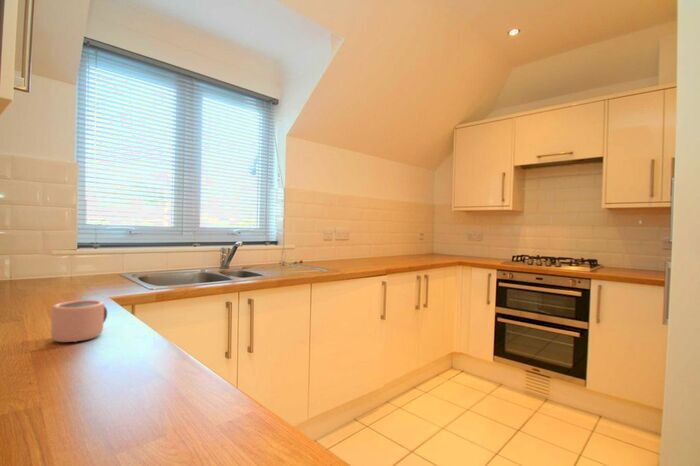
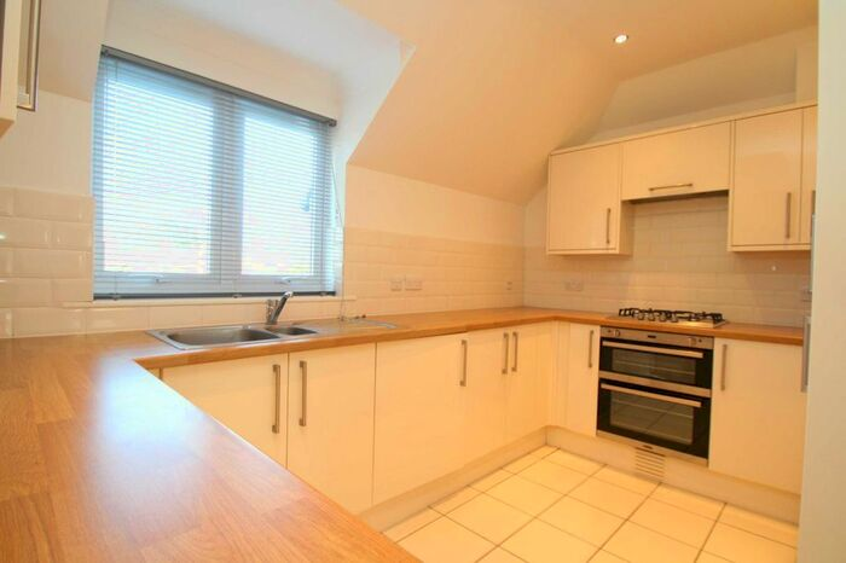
- mug (83, 319)
